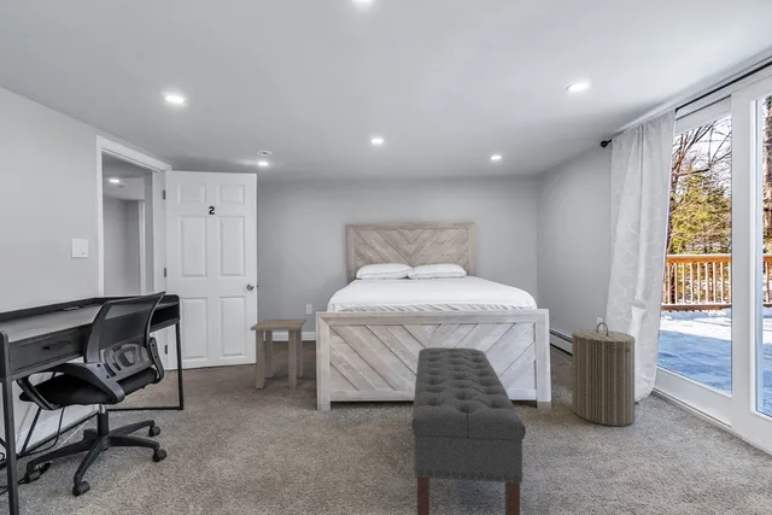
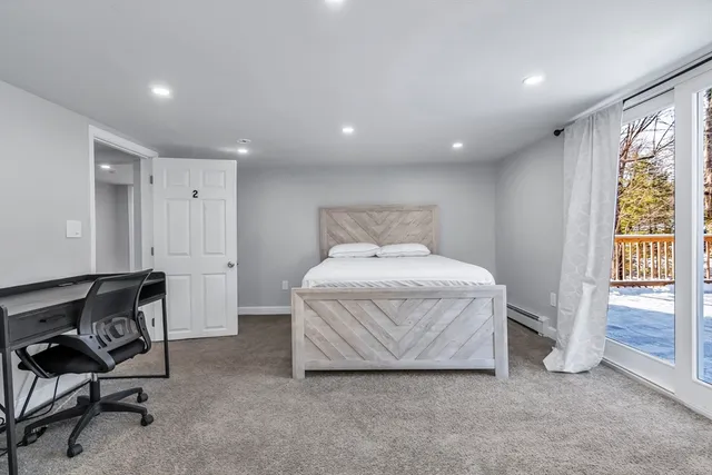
- bench (457, 417)
- laundry hamper (602, 368)
- side table (271, 352)
